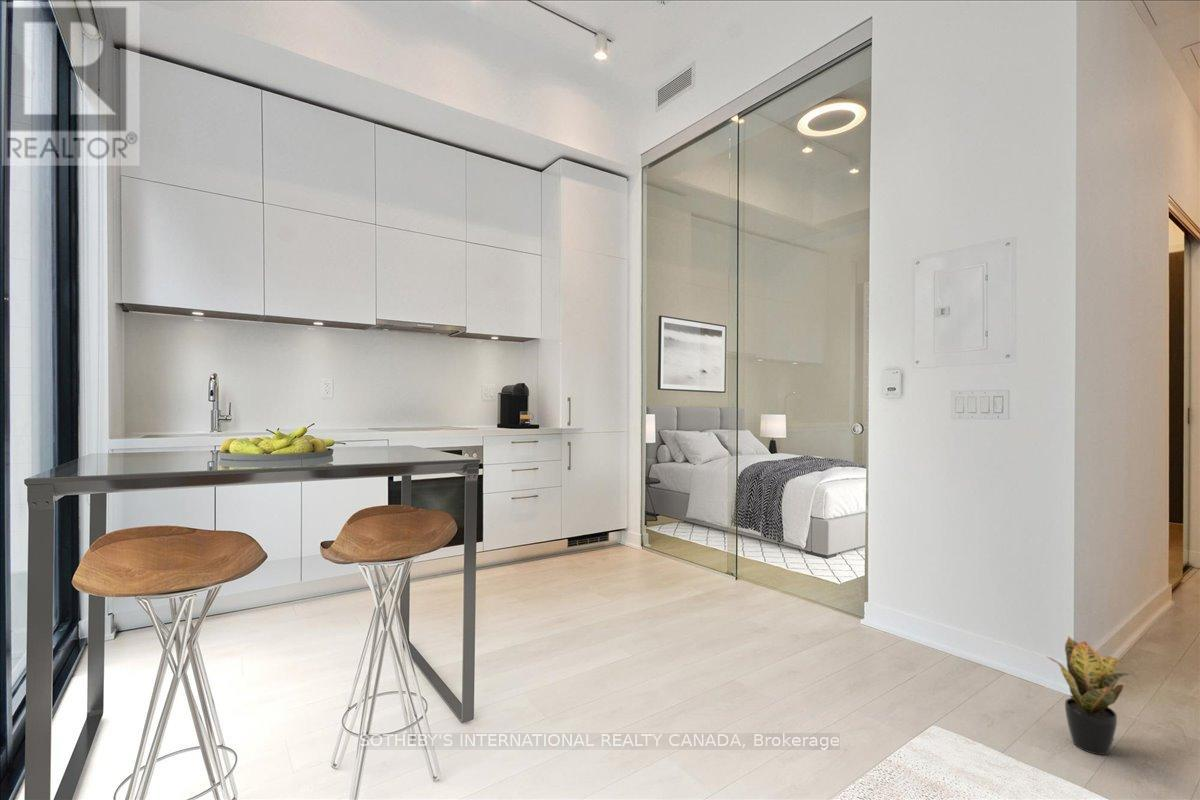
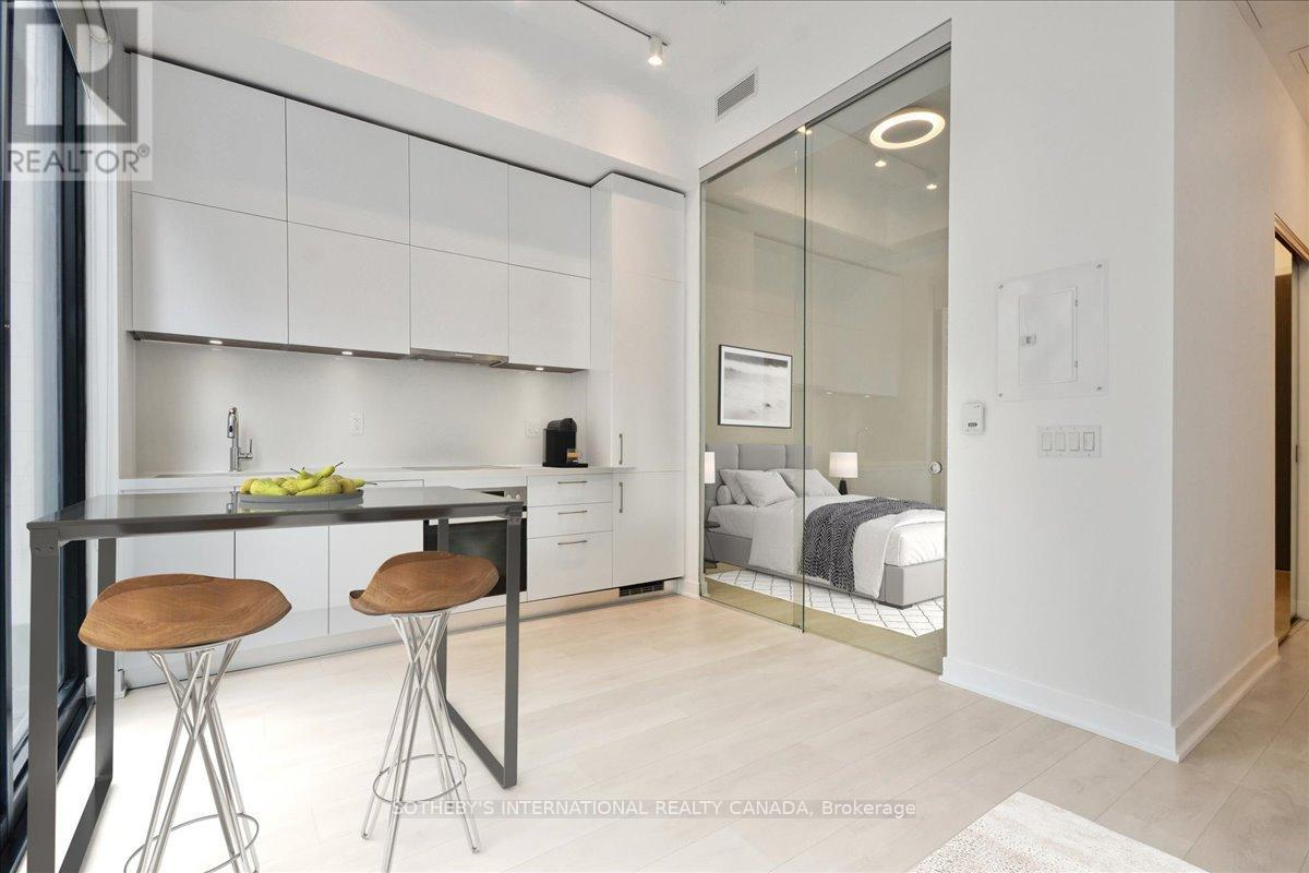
- potted plant (1093, 690)
